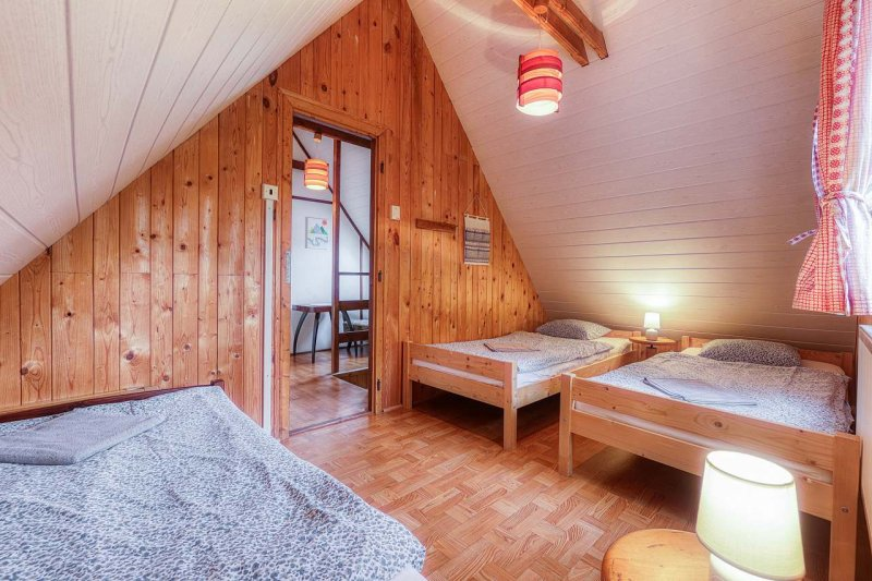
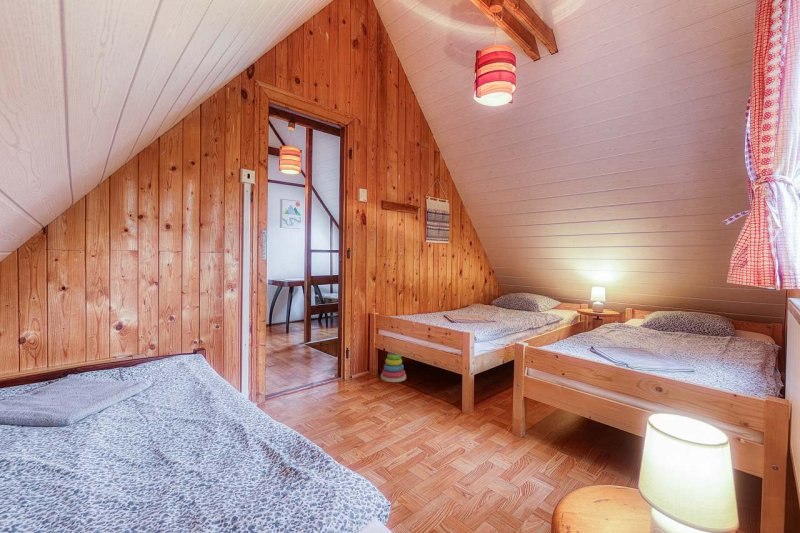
+ stacking toy (393, 362)
